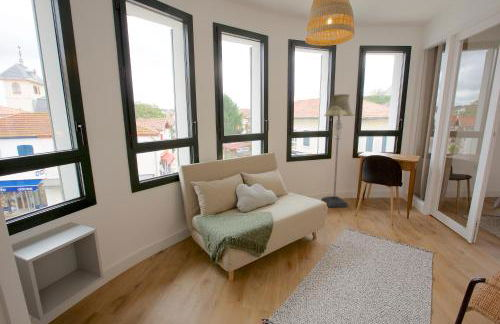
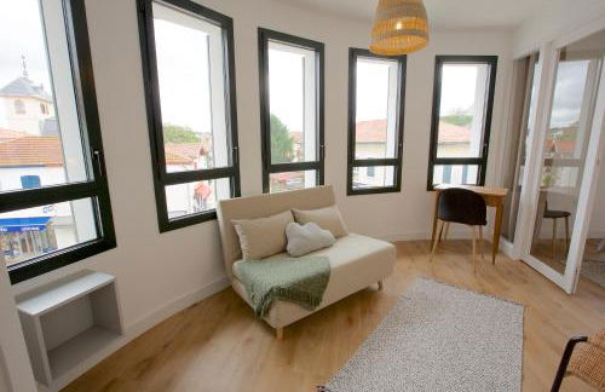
- floor lamp (337, 151)
